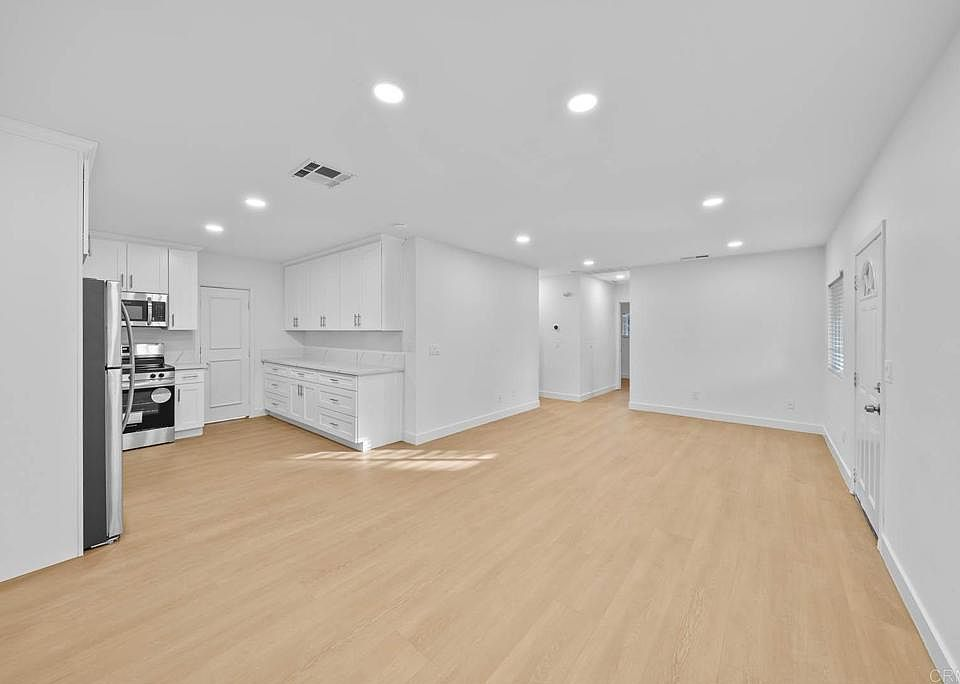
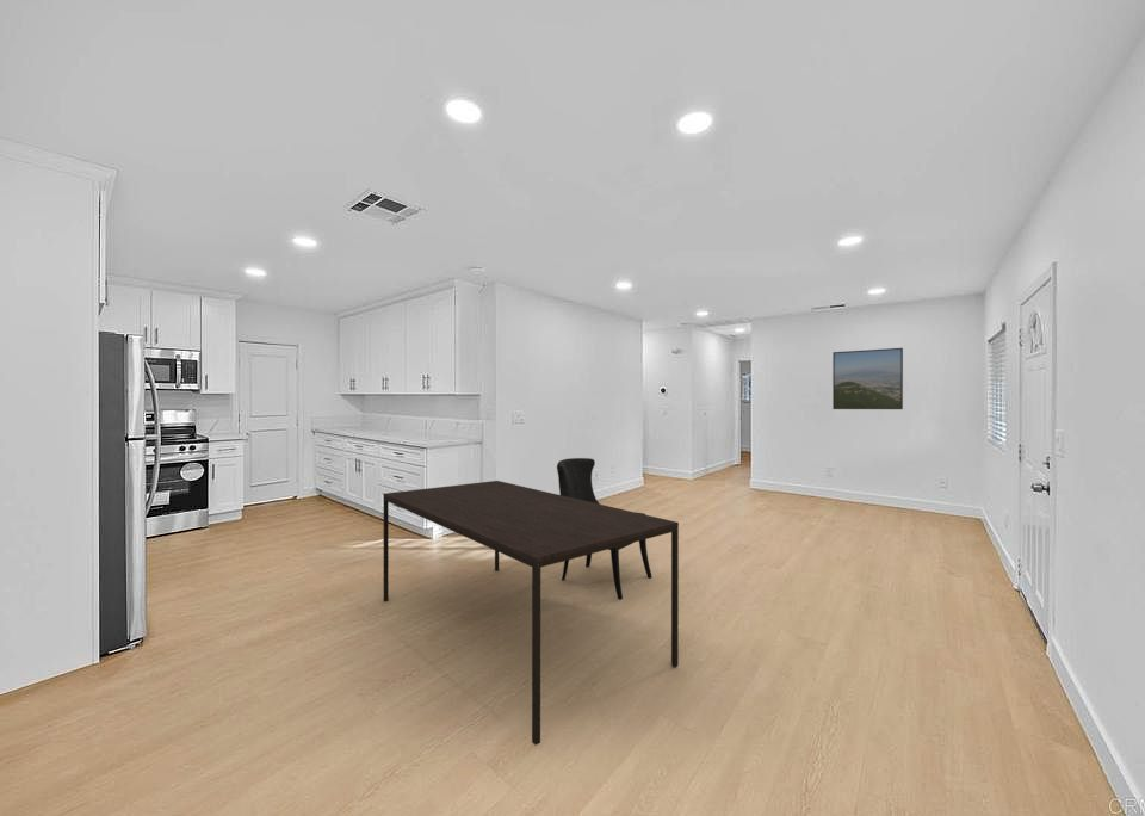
+ dining table (514, 558)
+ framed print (866, 379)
+ dining chair (599, 503)
